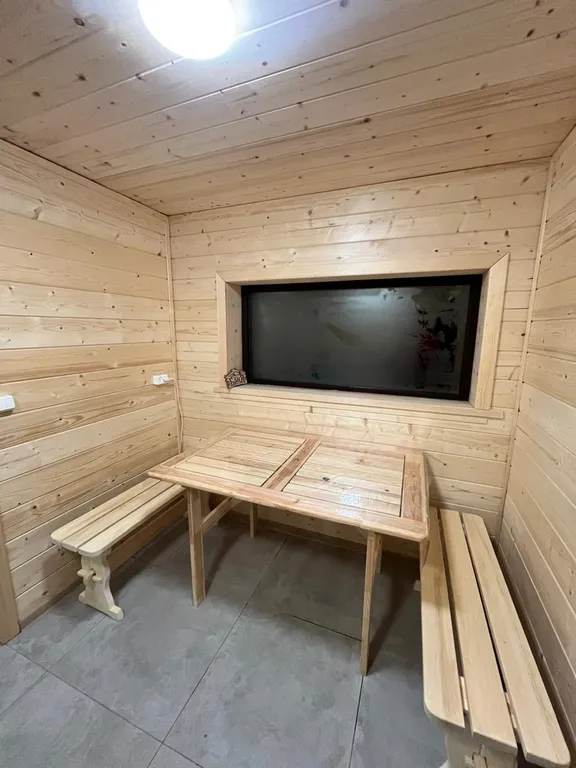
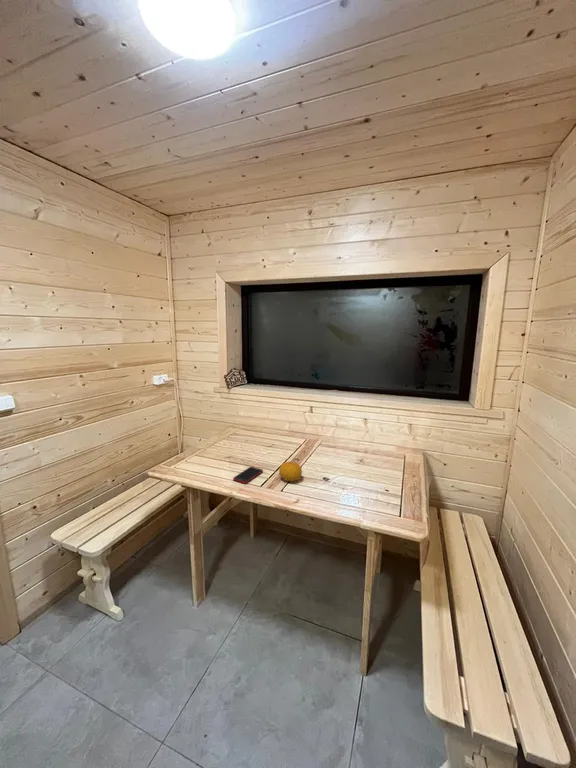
+ fruit (290, 471)
+ cell phone (248, 474)
